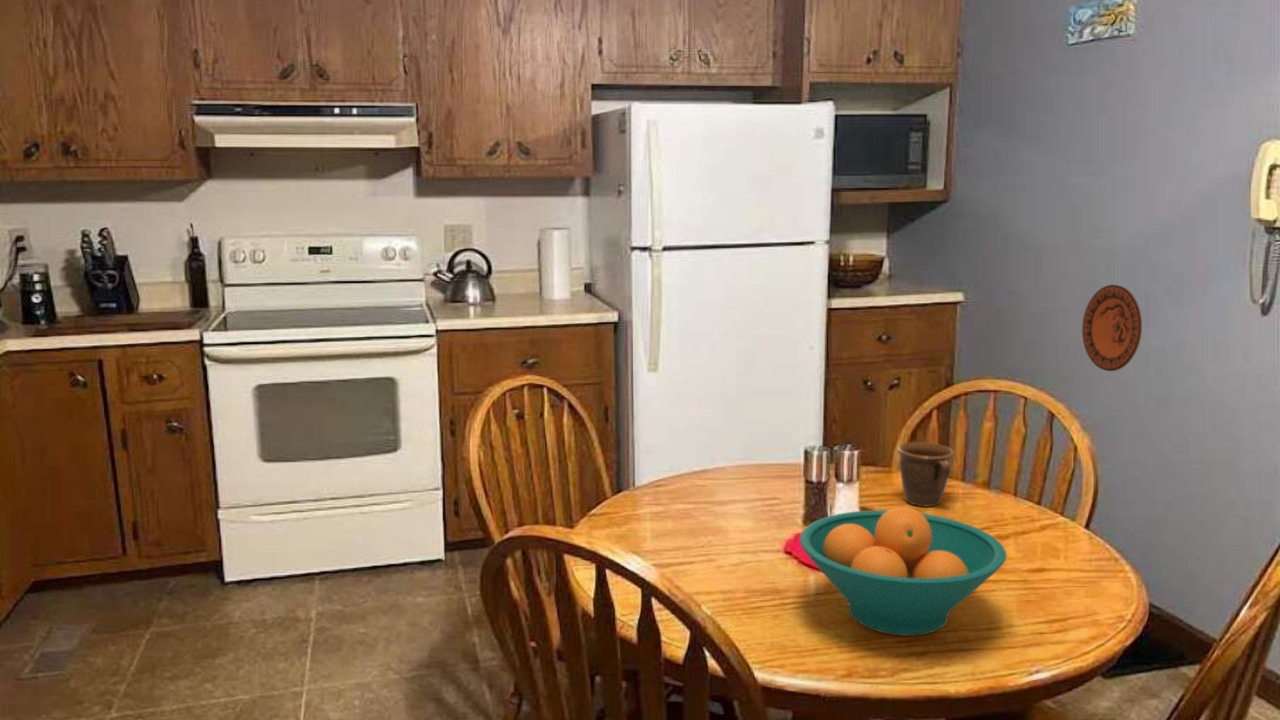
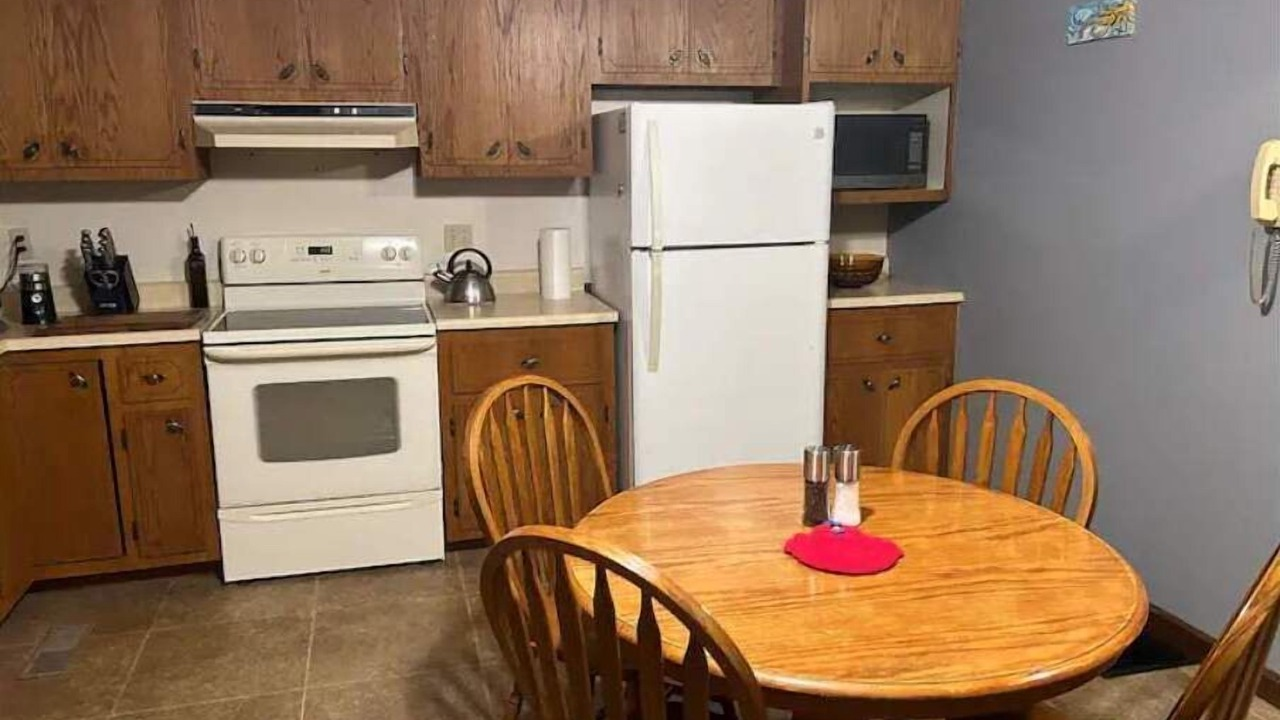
- mug (926, 476)
- fruit bowl (899, 562)
- decorative plate (1112, 328)
